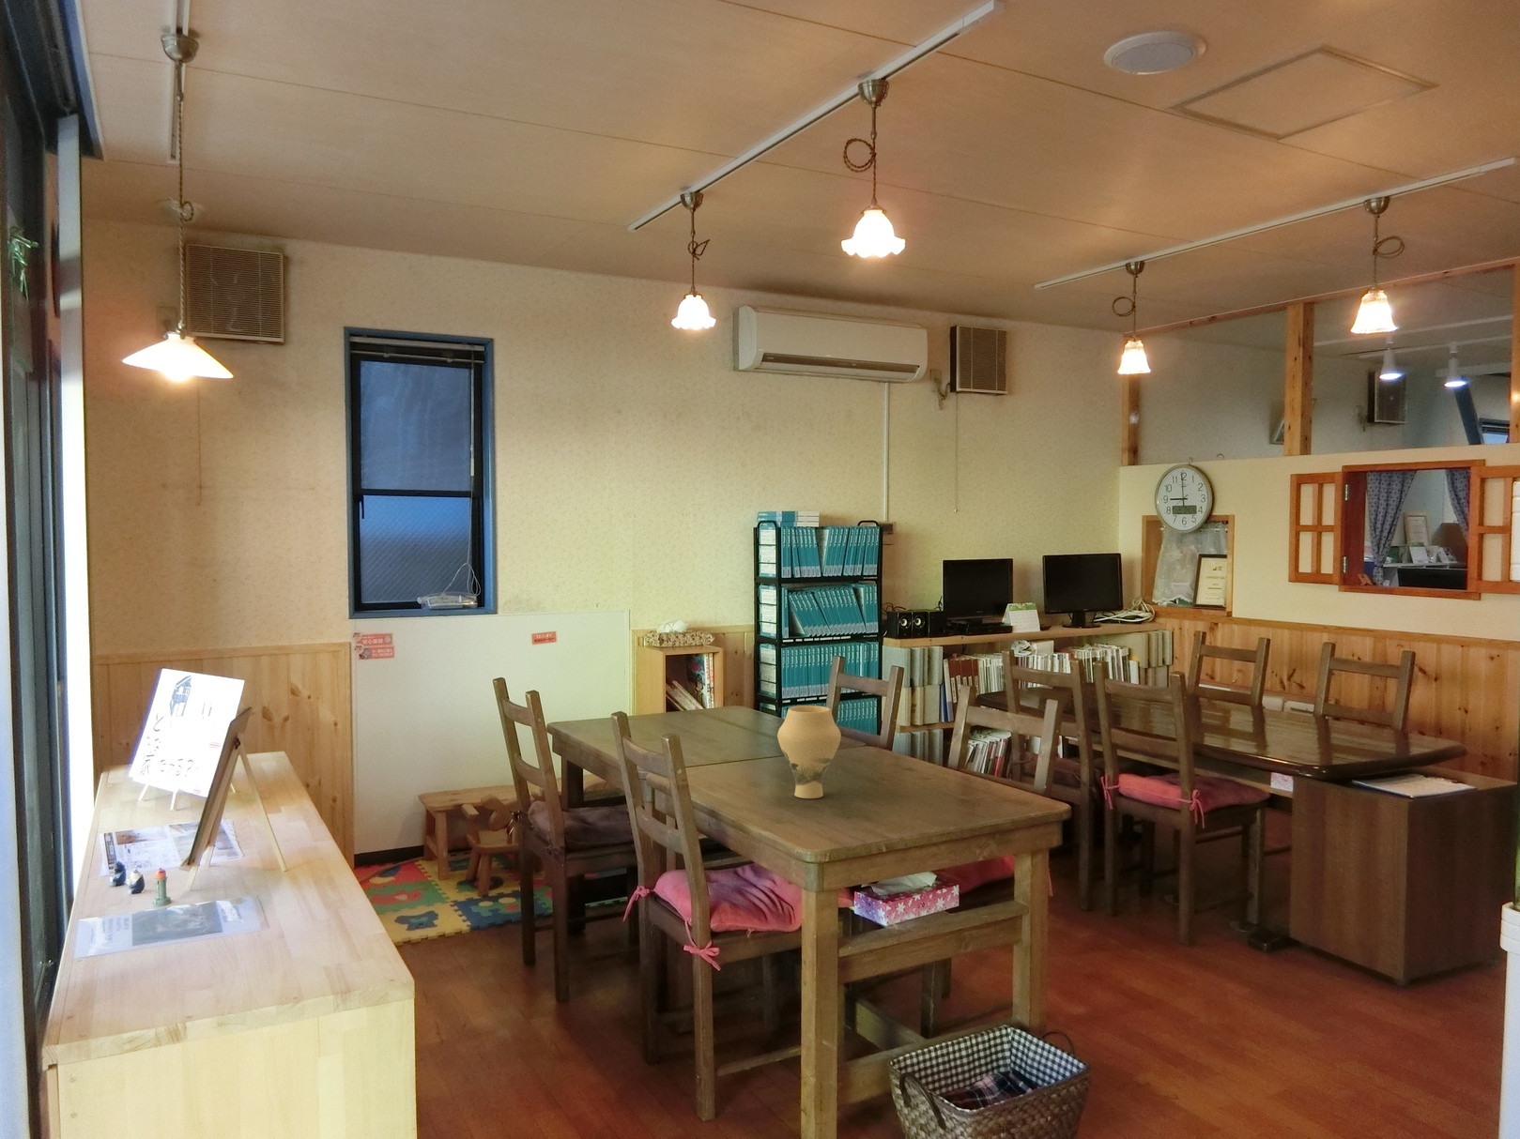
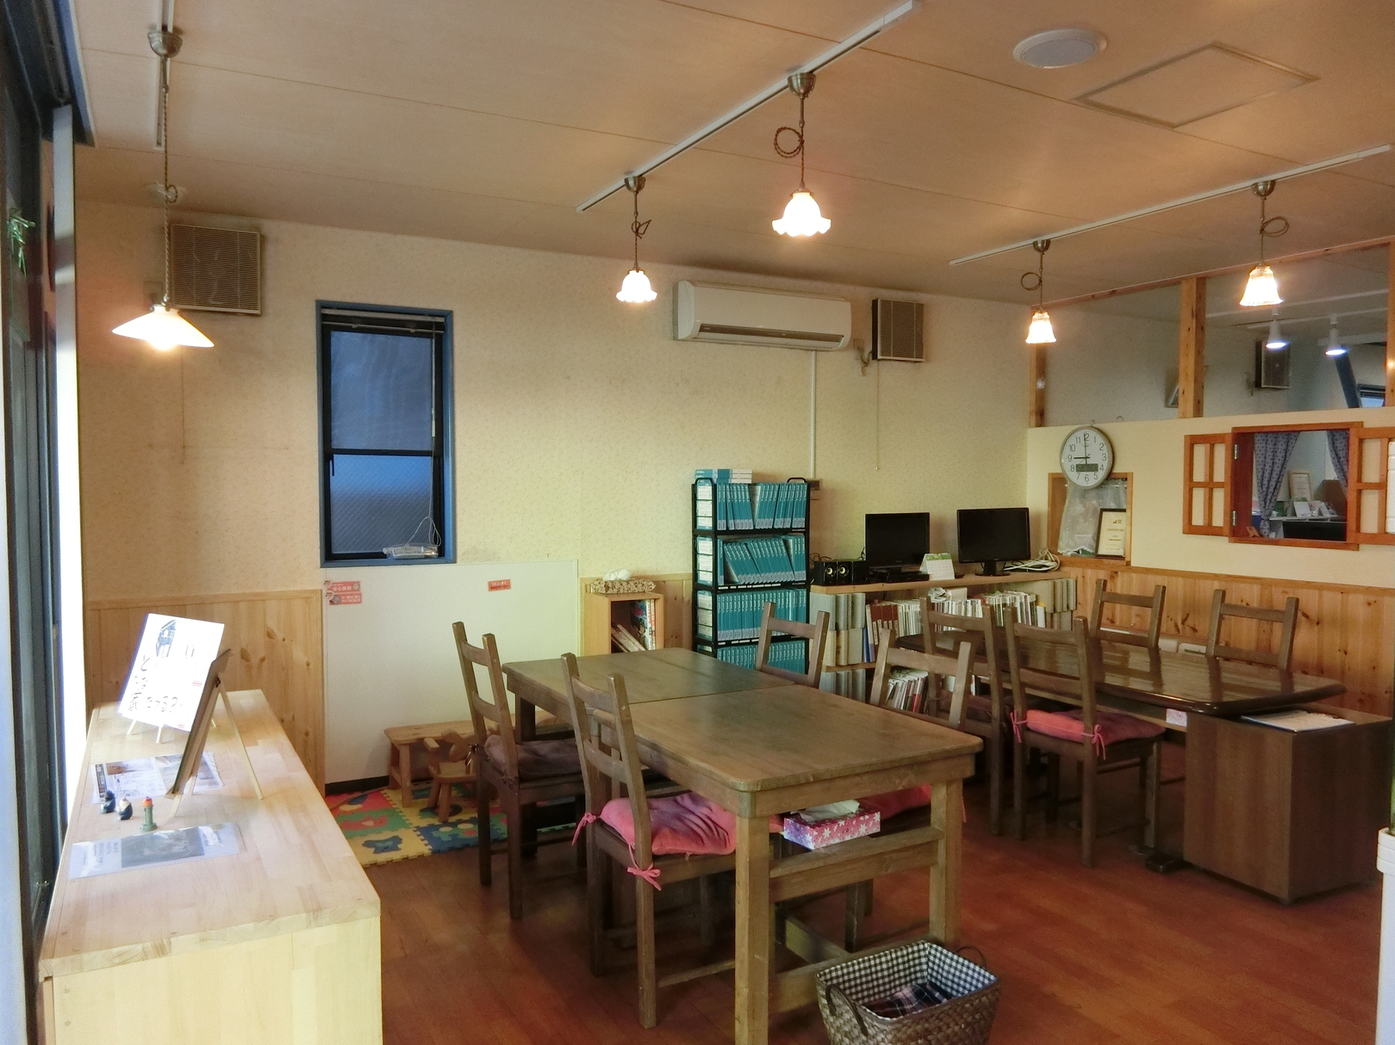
- vase (808, 751)
